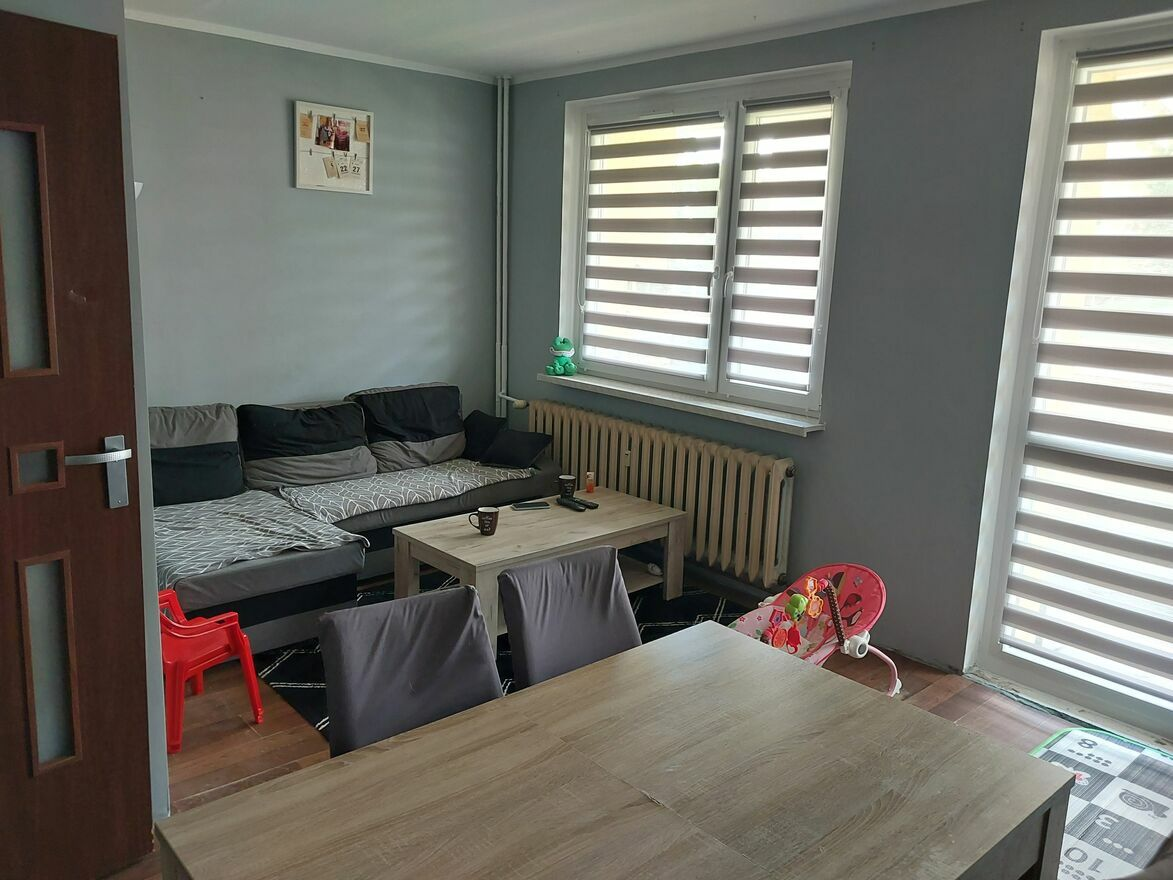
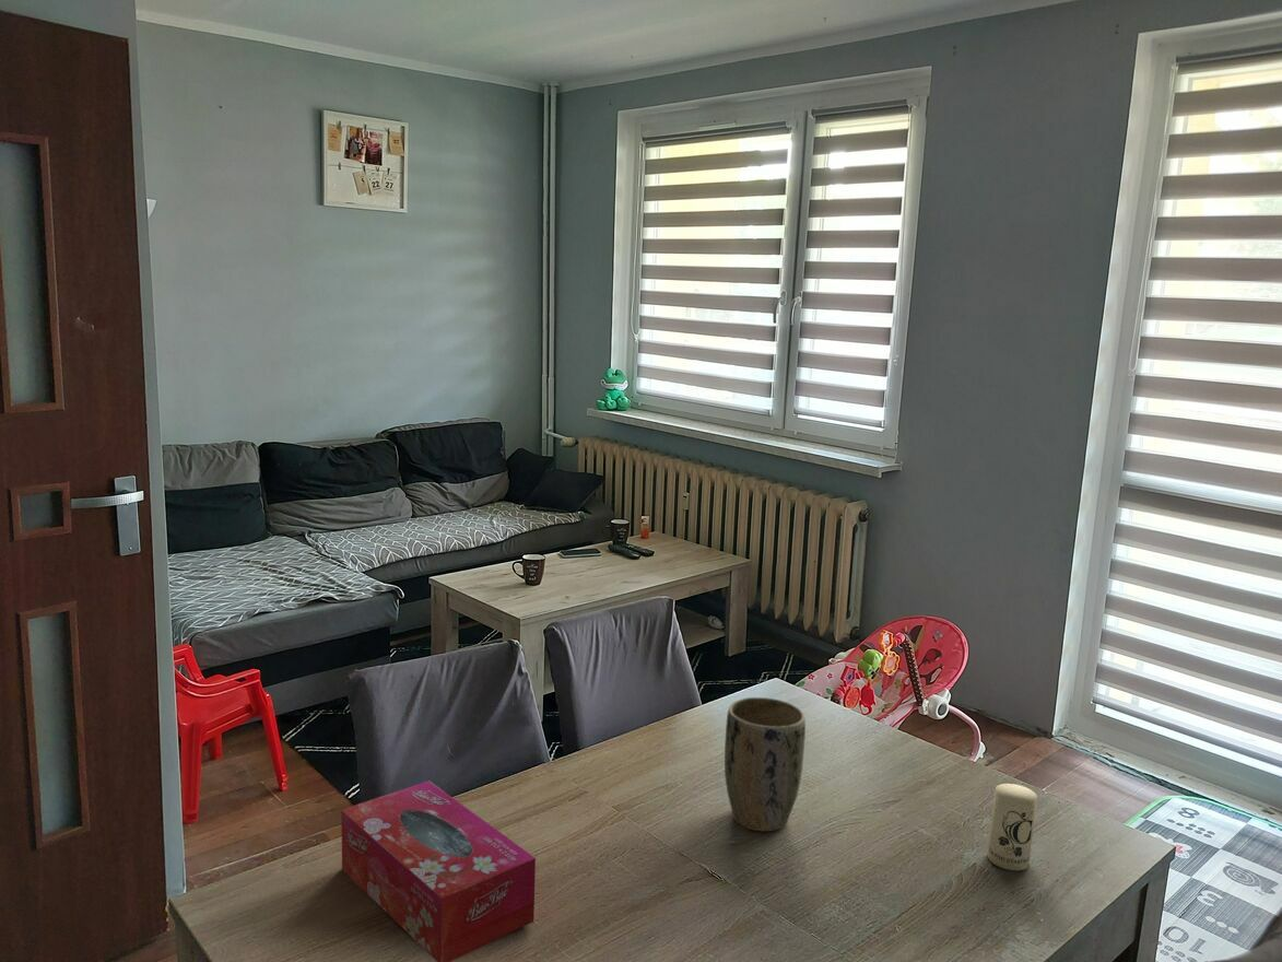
+ plant pot (762, 765)
+ candle (1012, 826)
+ tissue box (434, 864)
